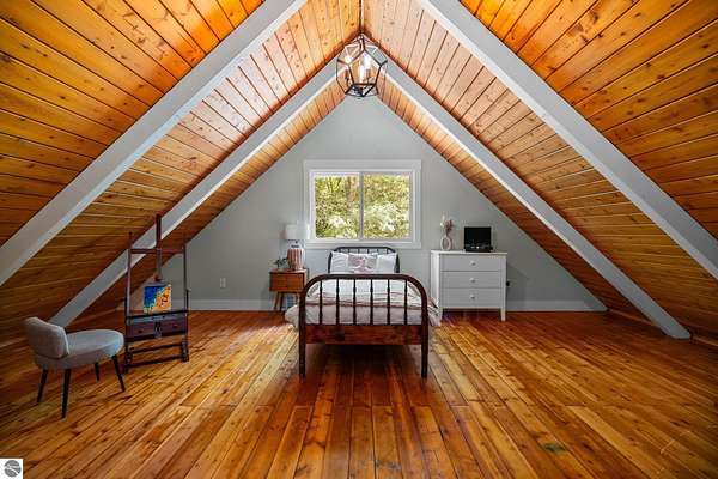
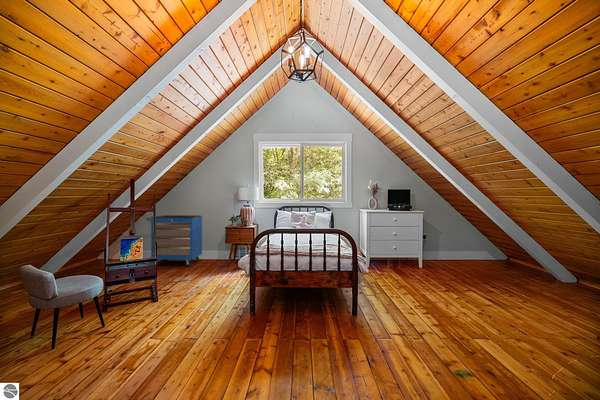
+ storage cabinet (175, 239)
